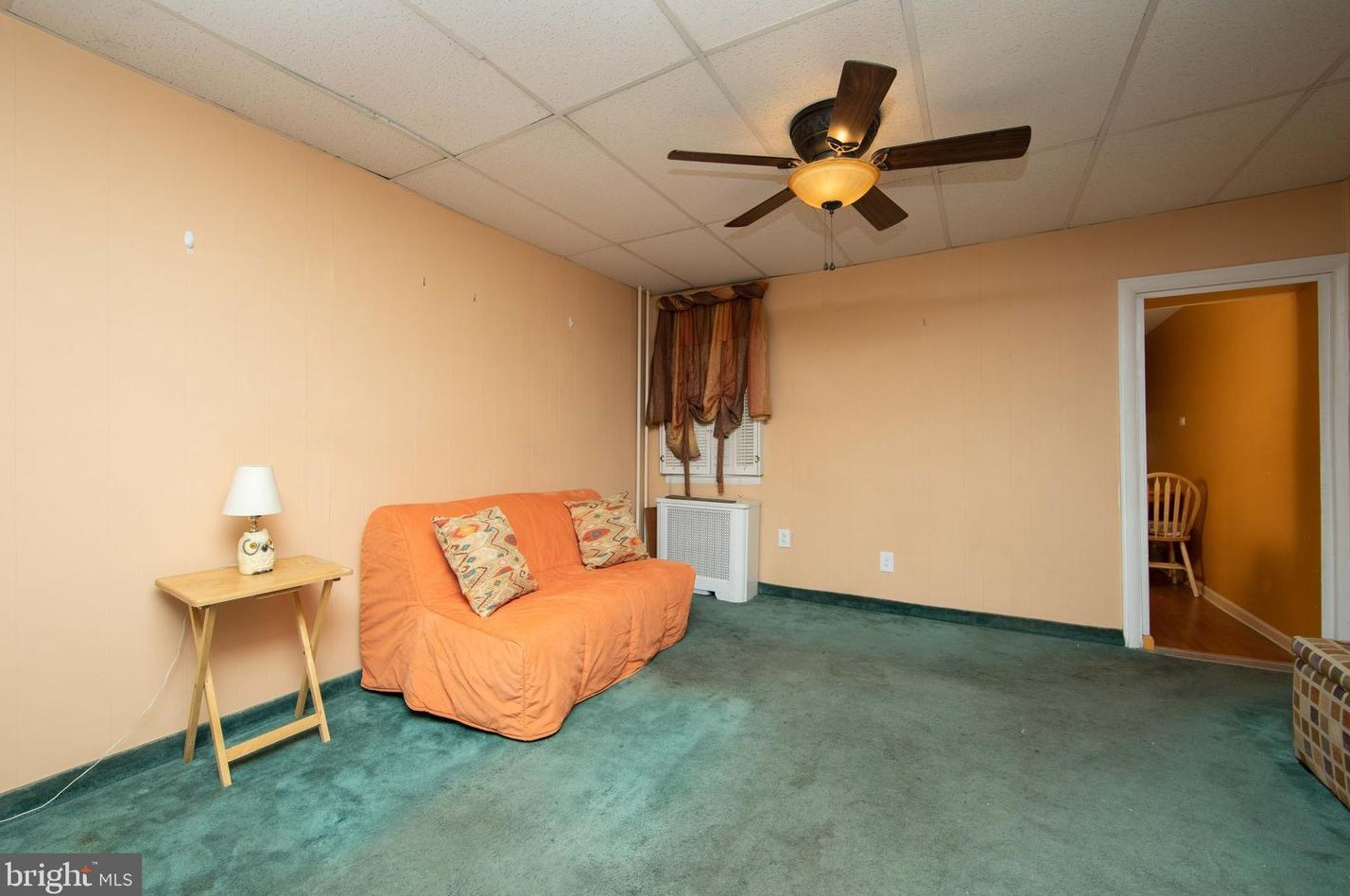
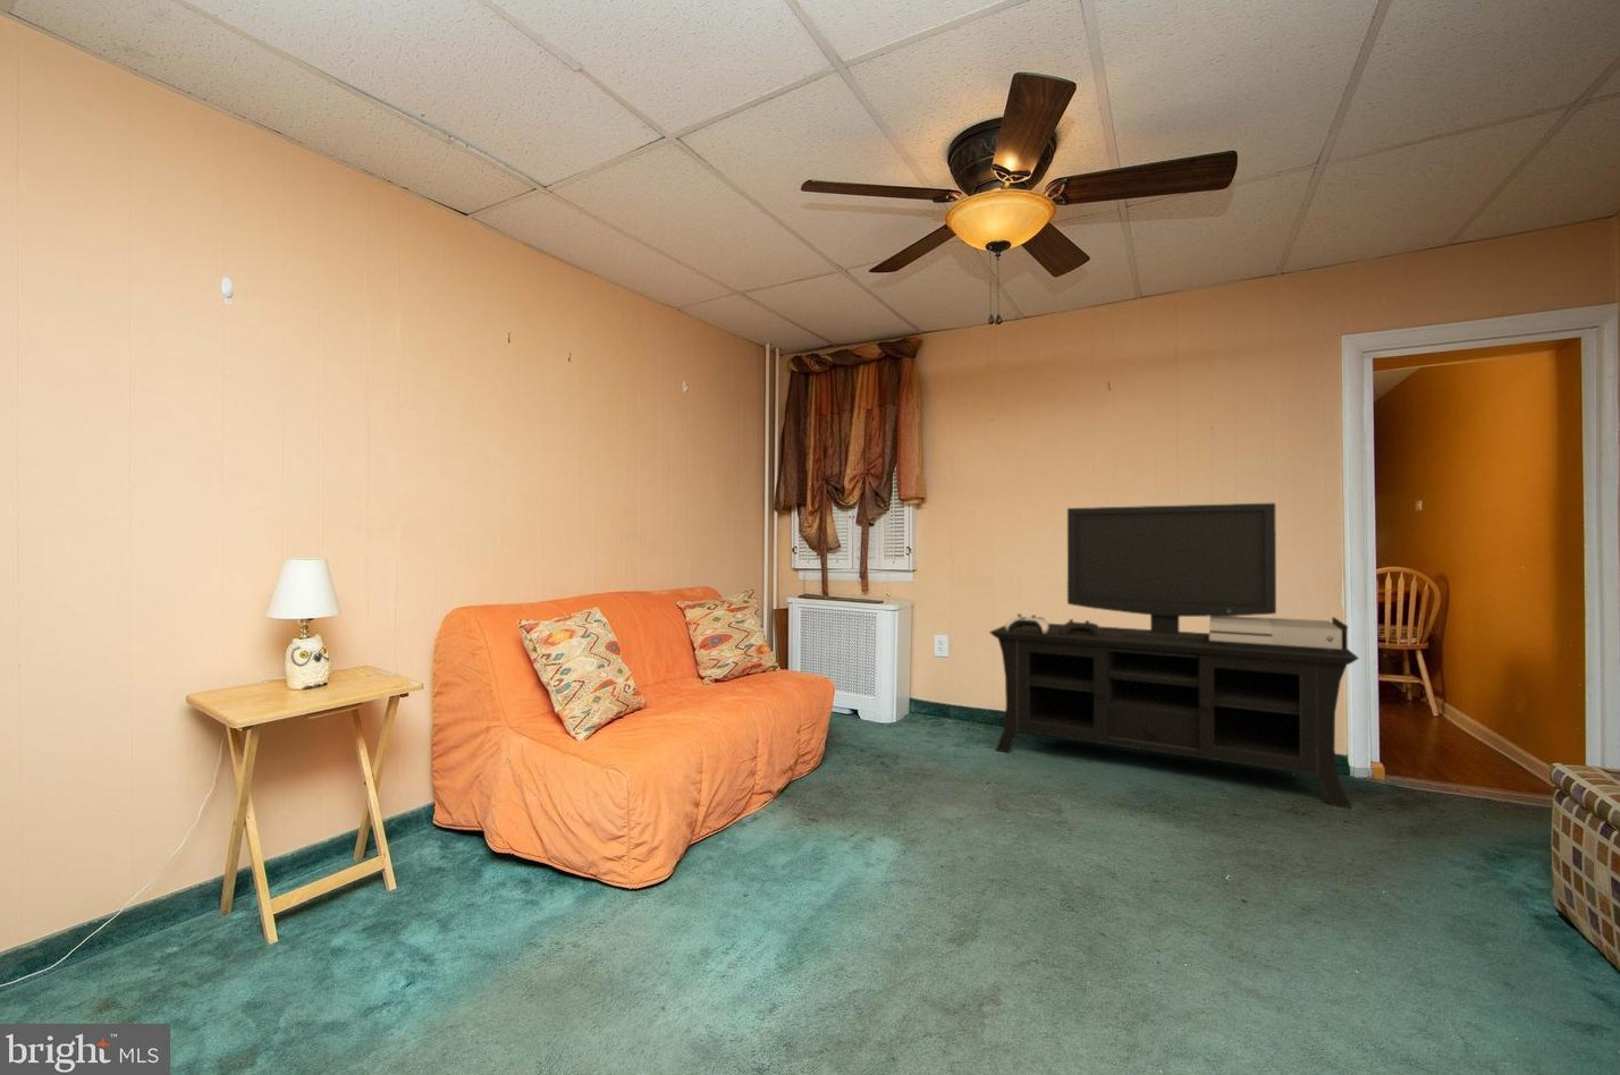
+ media console (1153, 633)
